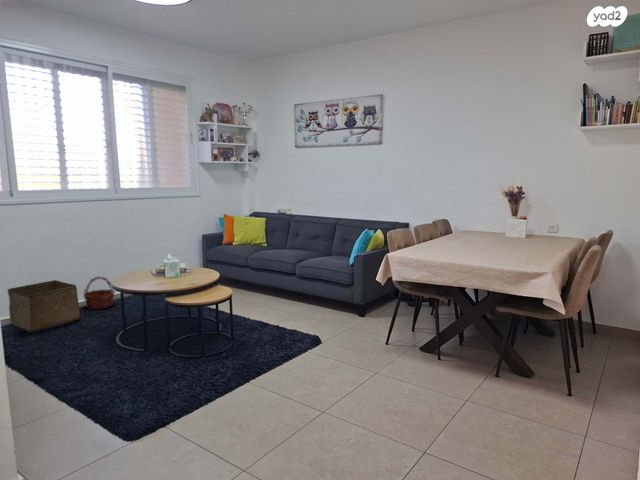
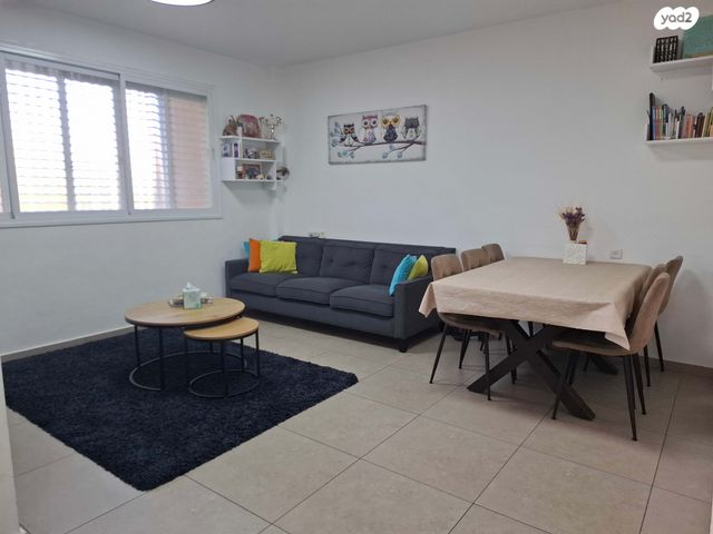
- basket (98, 291)
- storage bin (44, 304)
